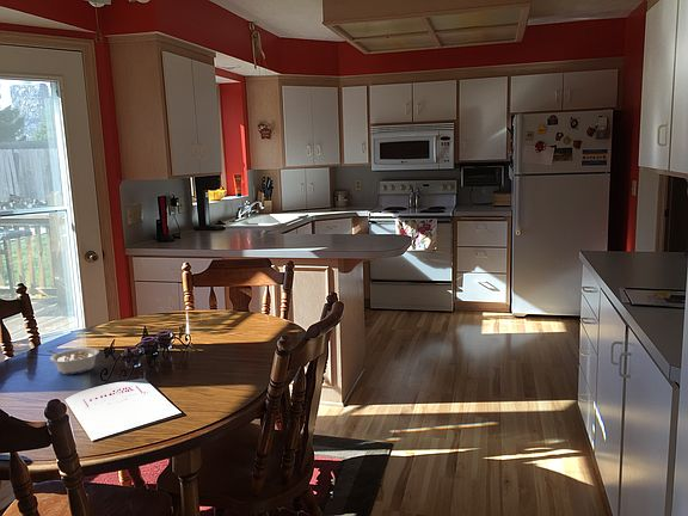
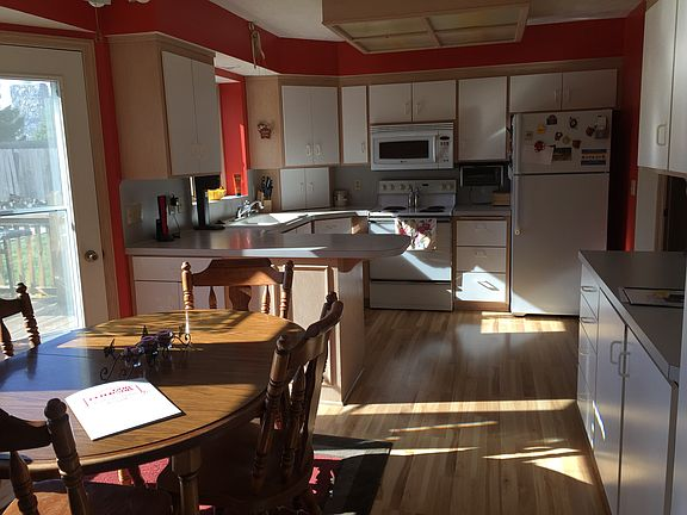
- legume (73, 361)
